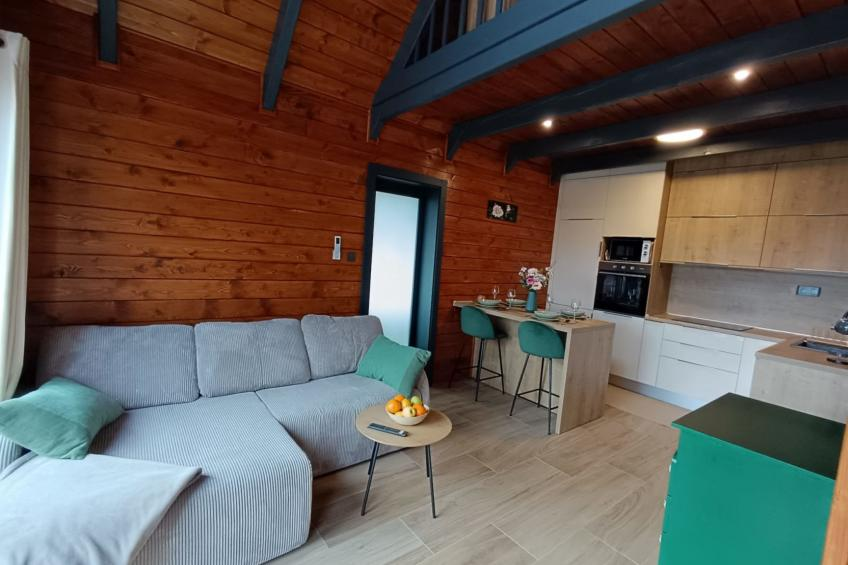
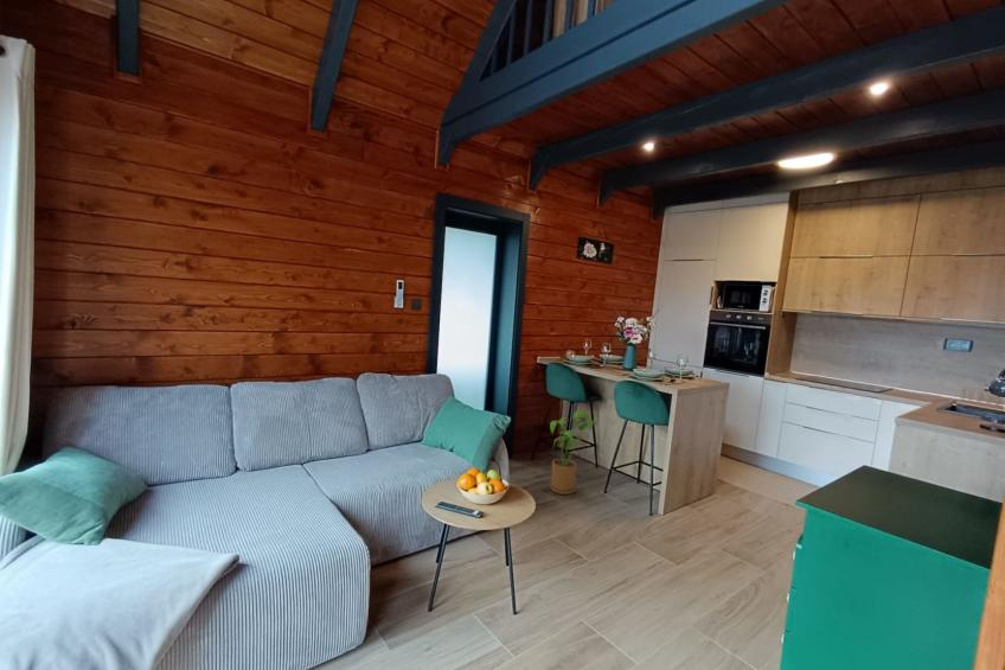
+ house plant (566, 452)
